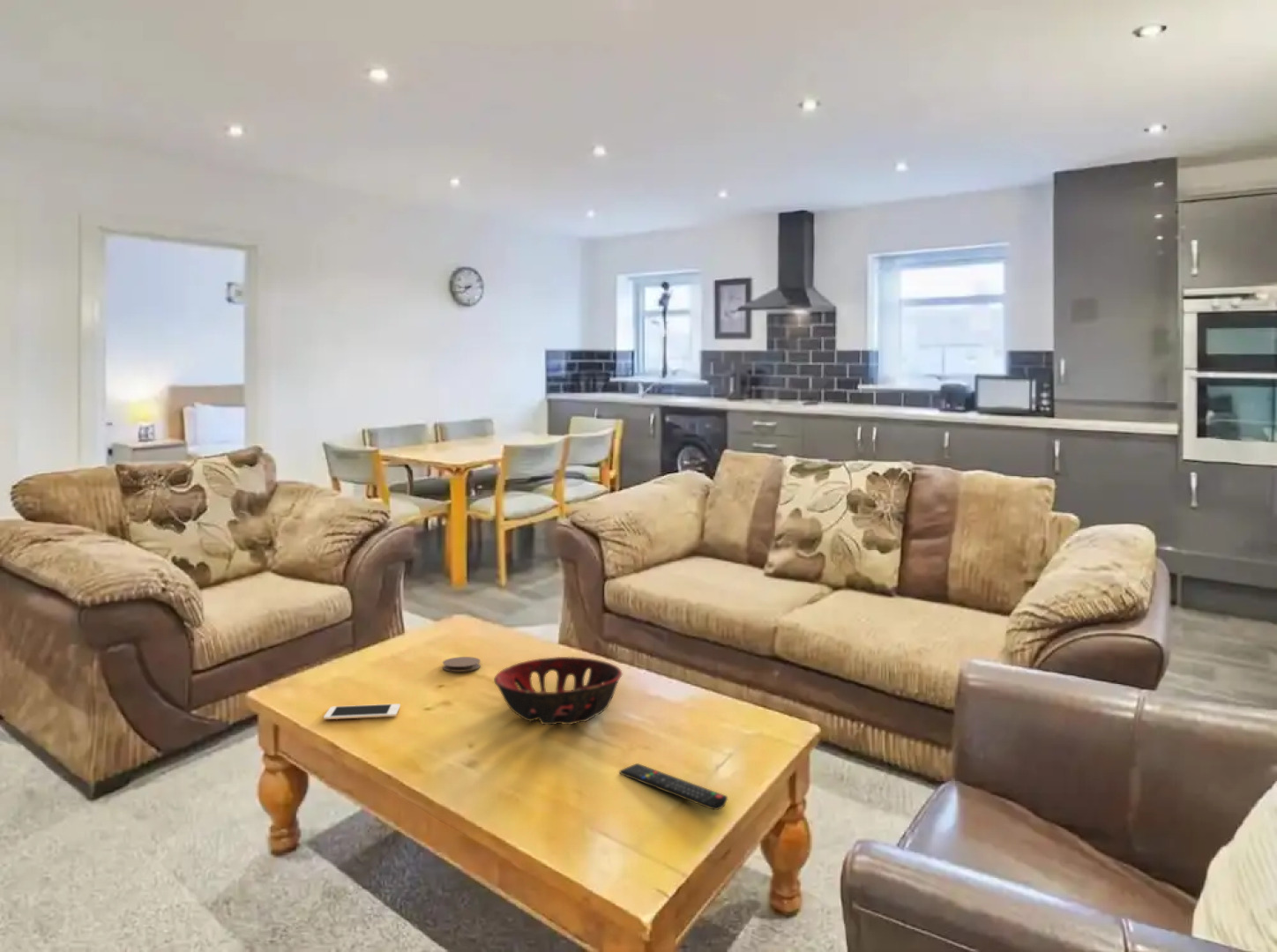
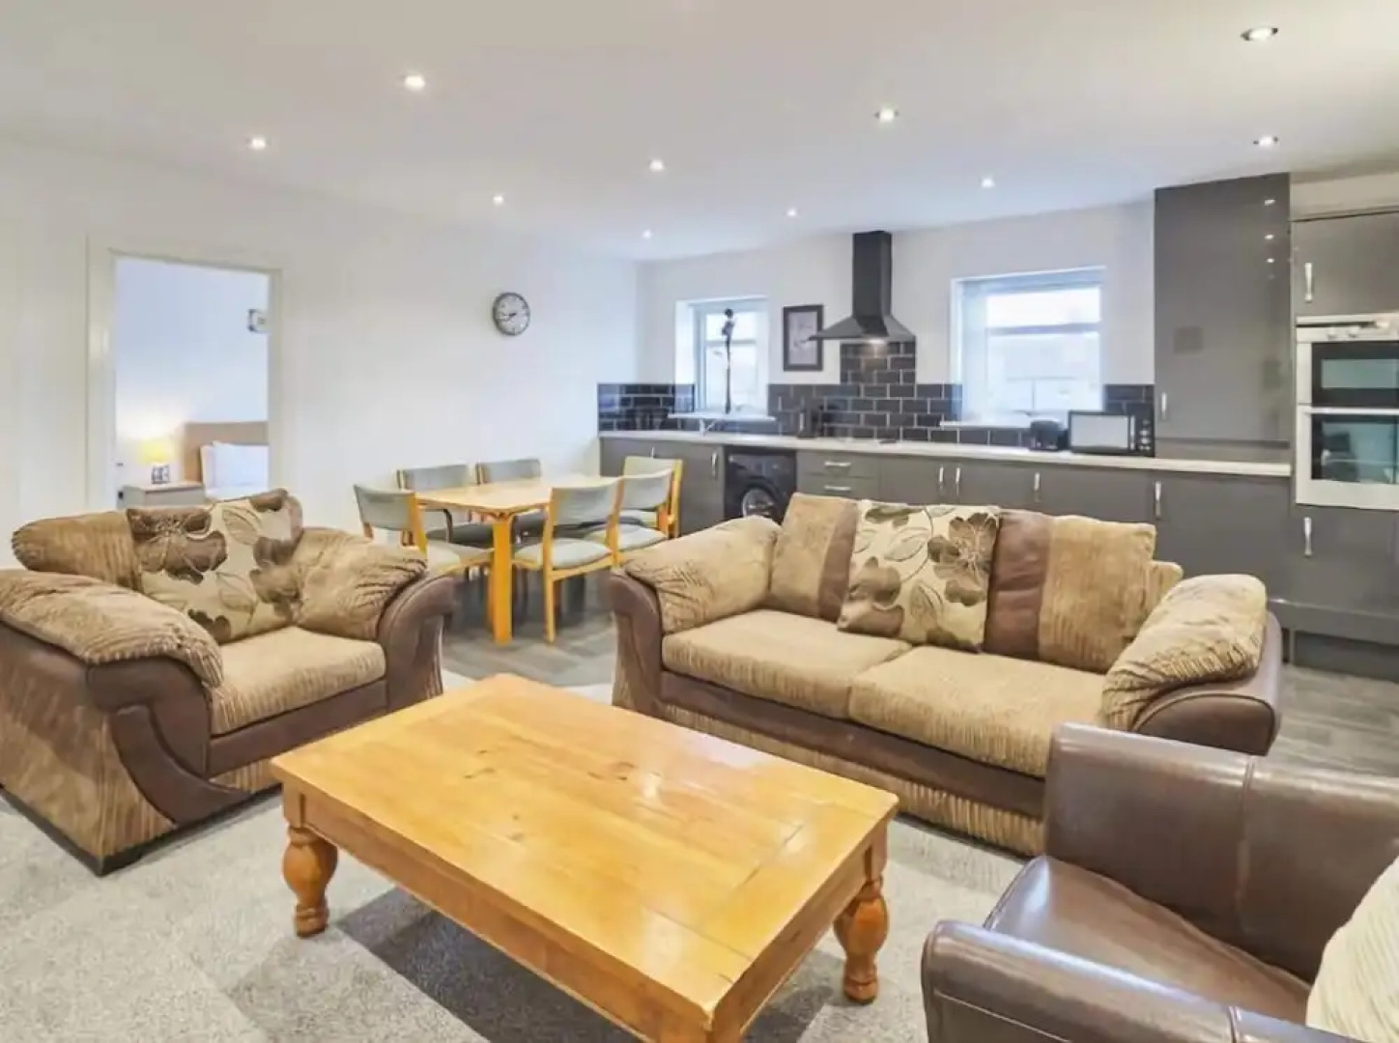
- decorative bowl (558, 692)
- cell phone (362, 711)
- remote control (672, 786)
- coaster (461, 664)
